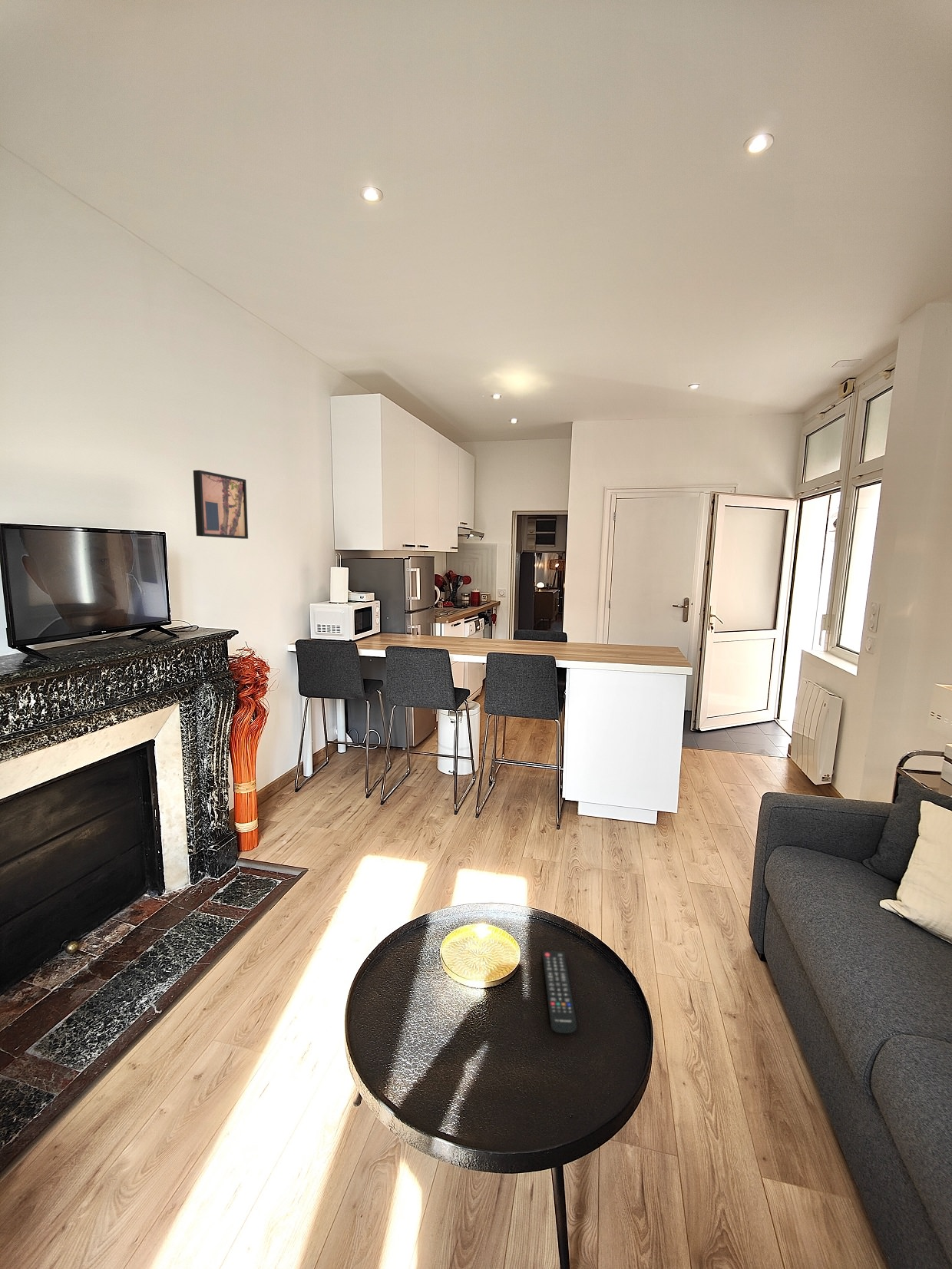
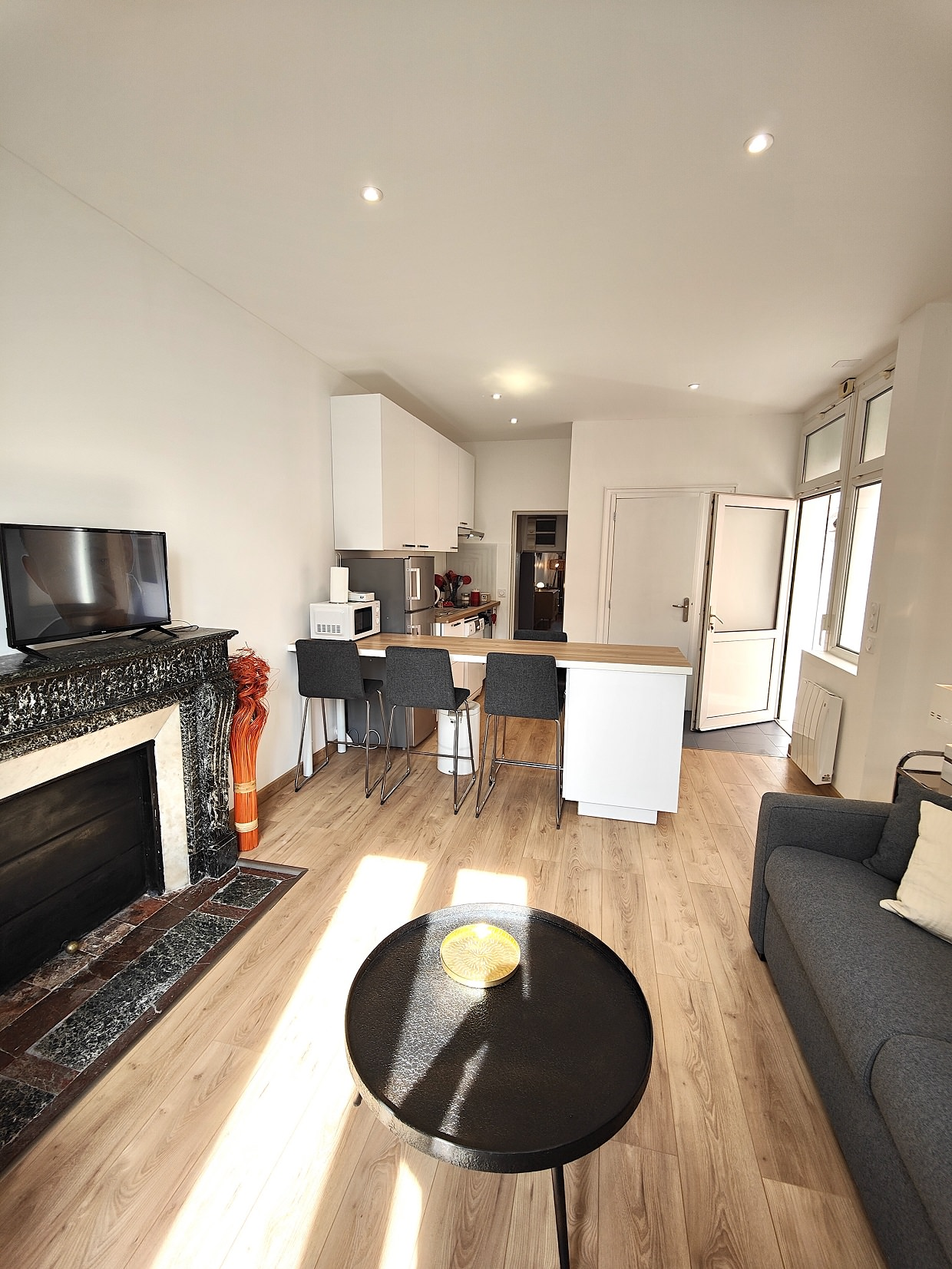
- wall art (222, 506)
- remote control (557, 987)
